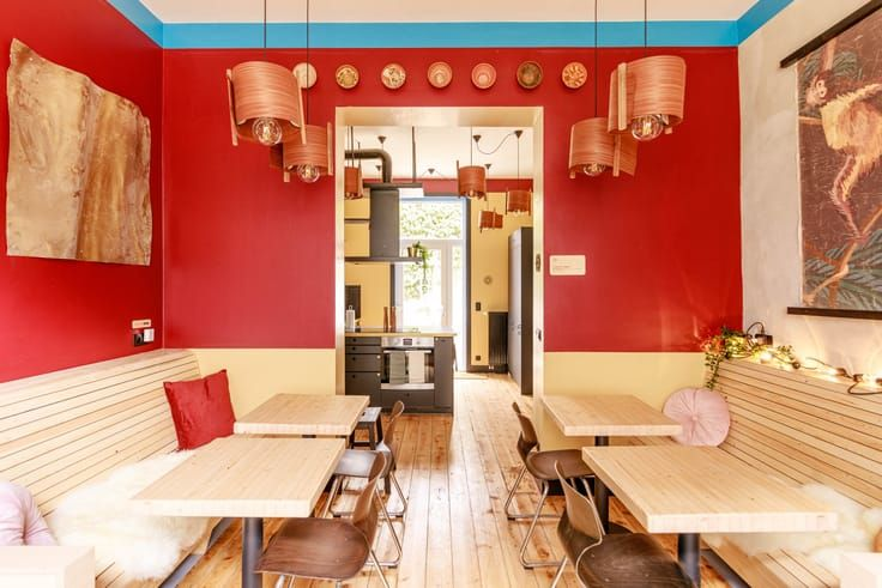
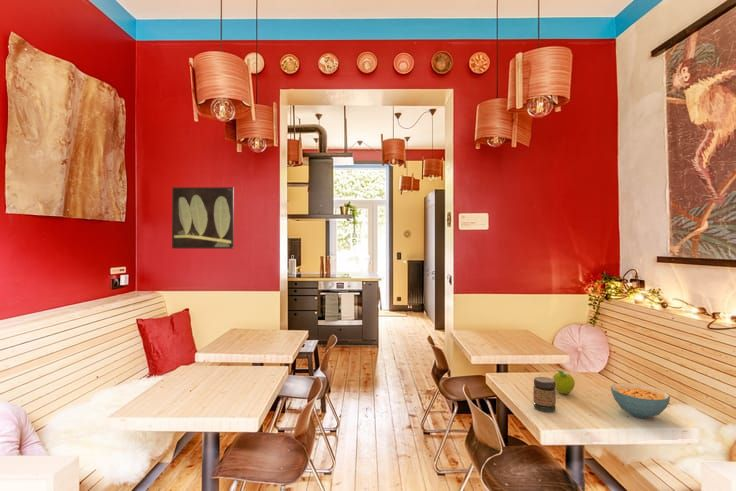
+ cereal bowl (639, 402)
+ fruit (563, 382)
+ jar (544, 393)
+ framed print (202, 218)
